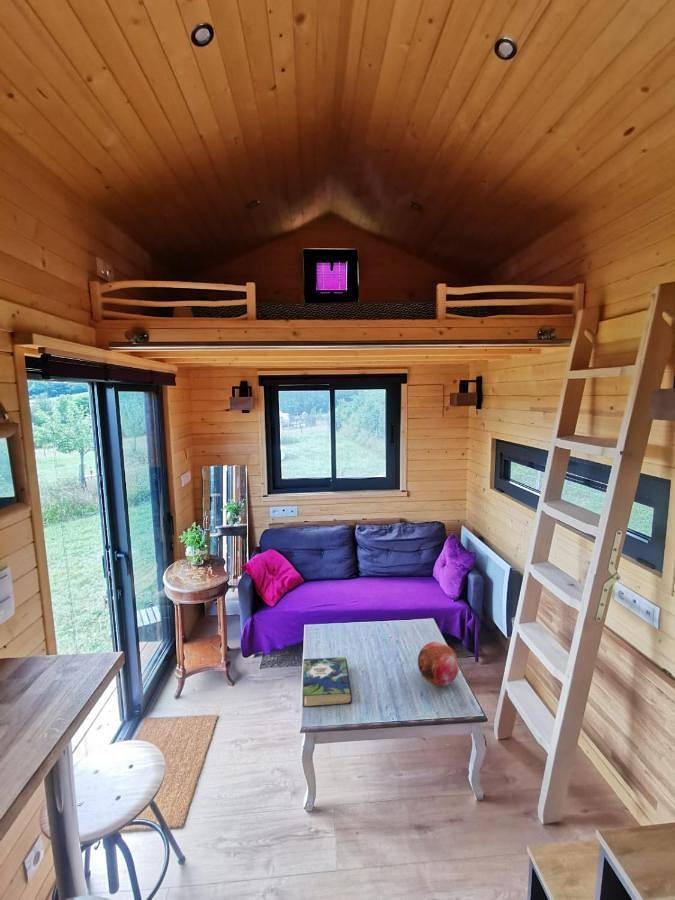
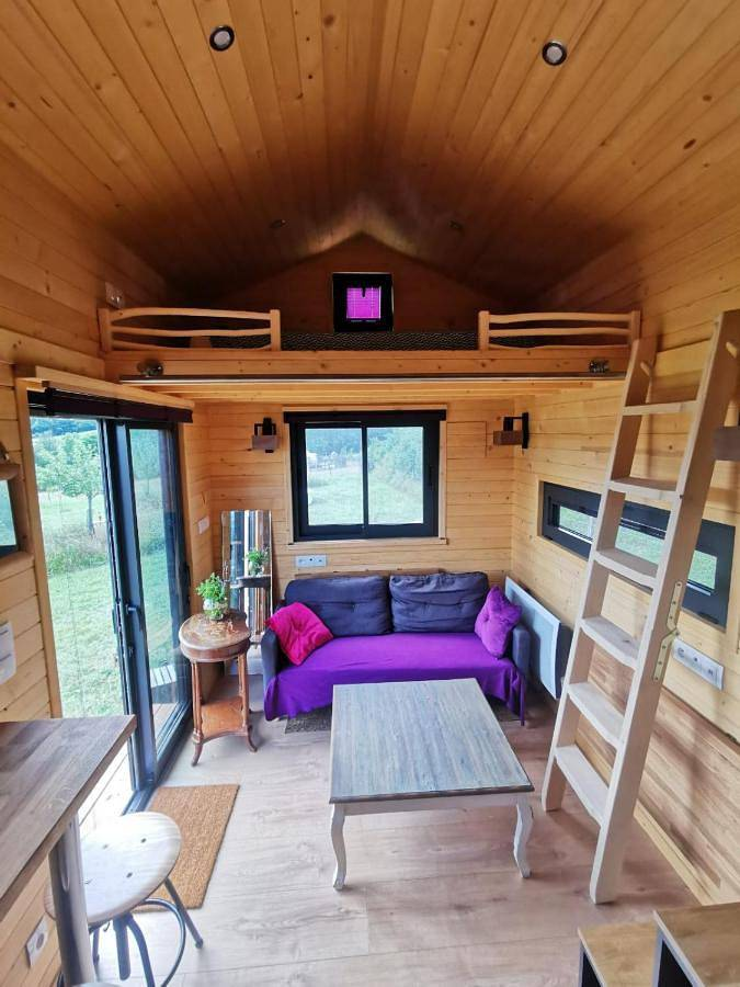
- book (326, 680)
- decorative orb (437, 663)
